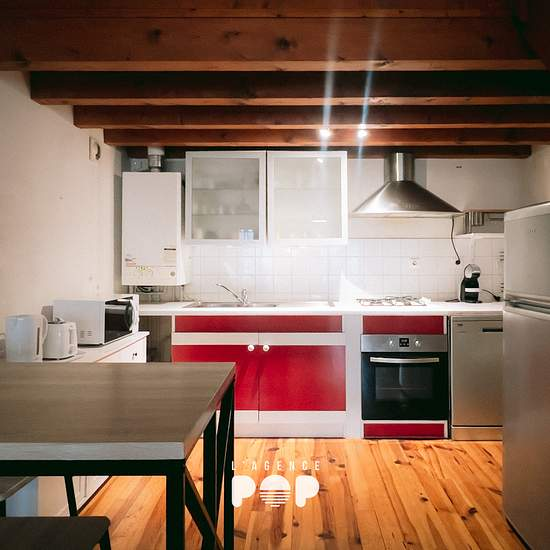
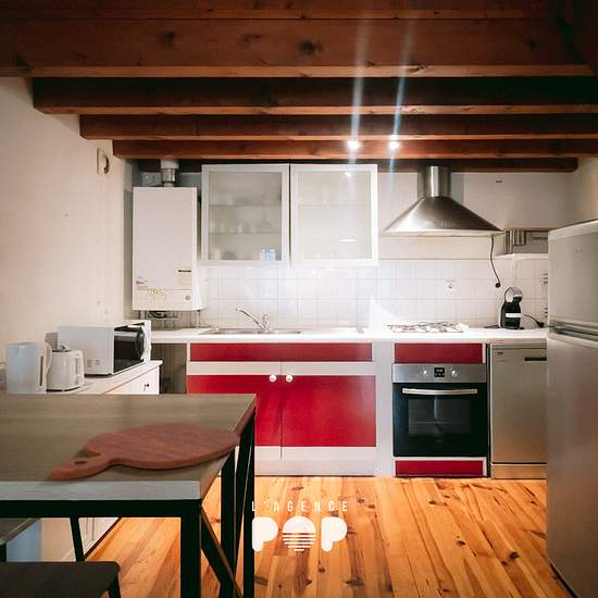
+ cutting board (142, 449)
